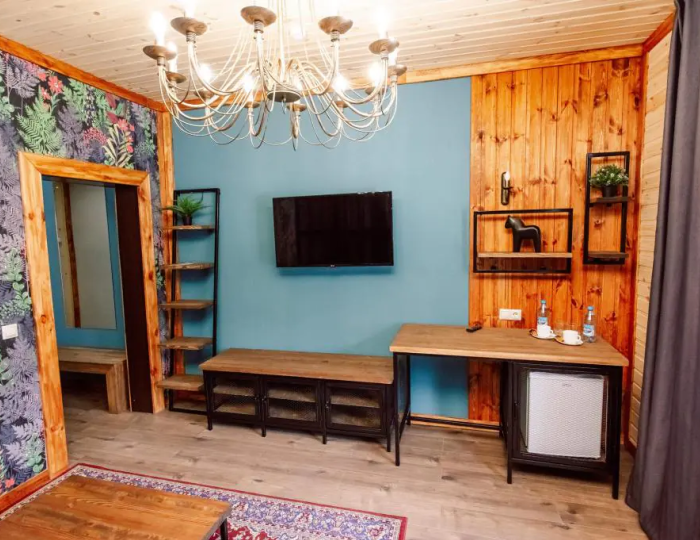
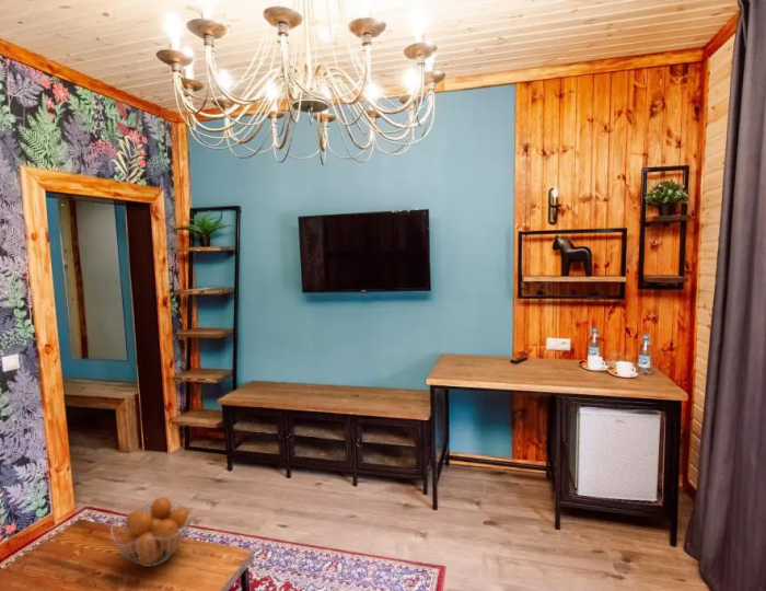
+ fruit basket (153, 531)
